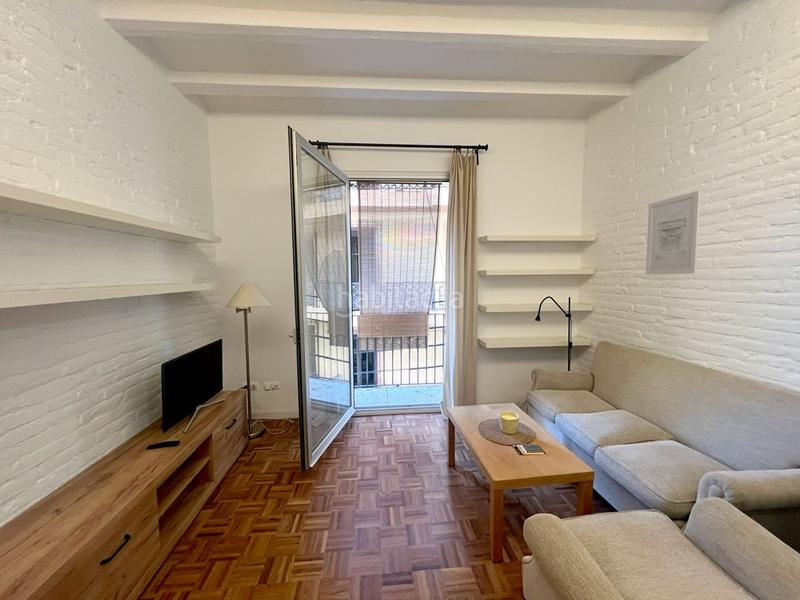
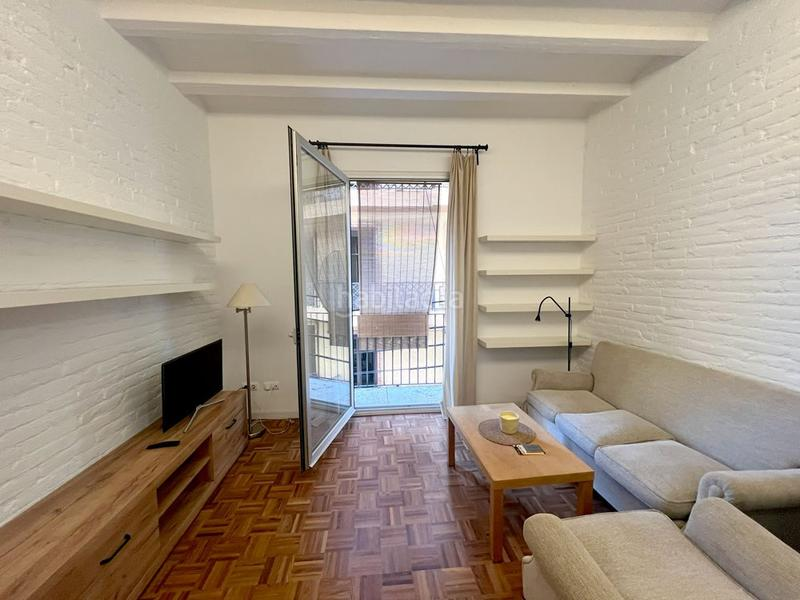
- wall art (670, 236)
